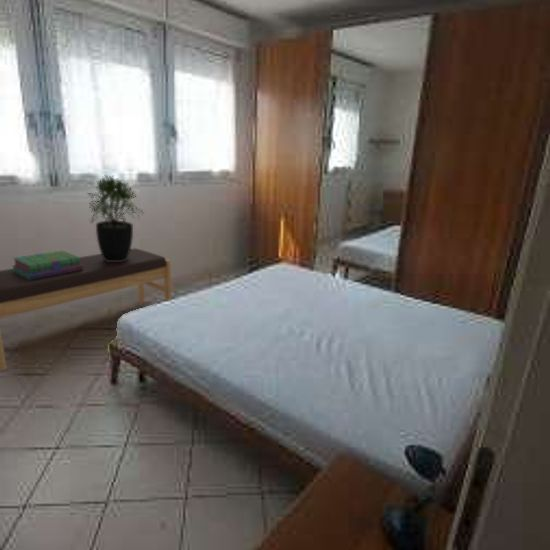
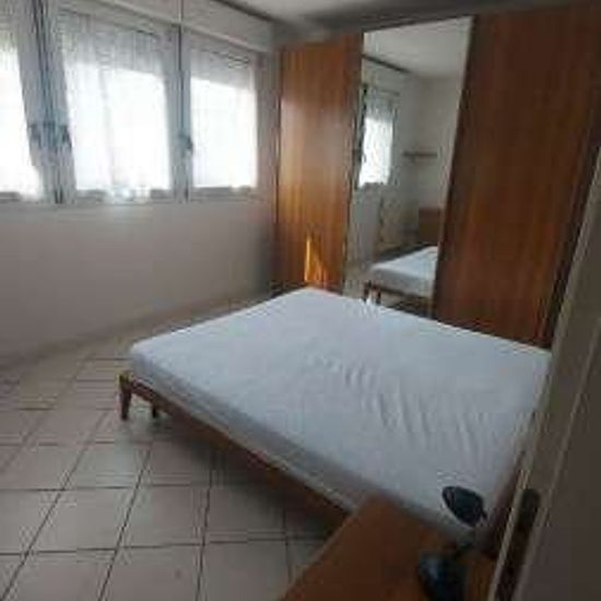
- potted plant (113, 217)
- stack of books (47, 263)
- bench (82, 297)
